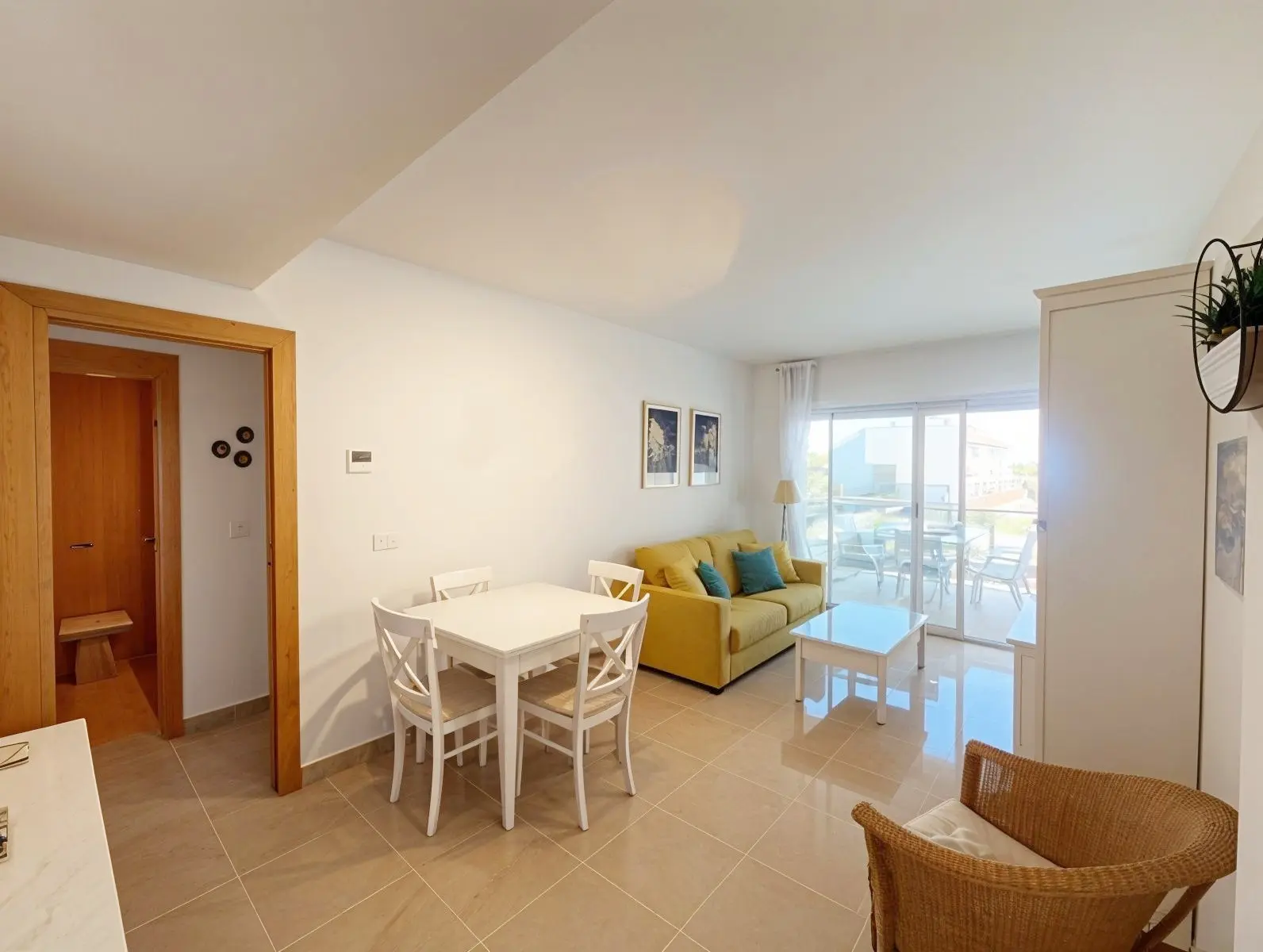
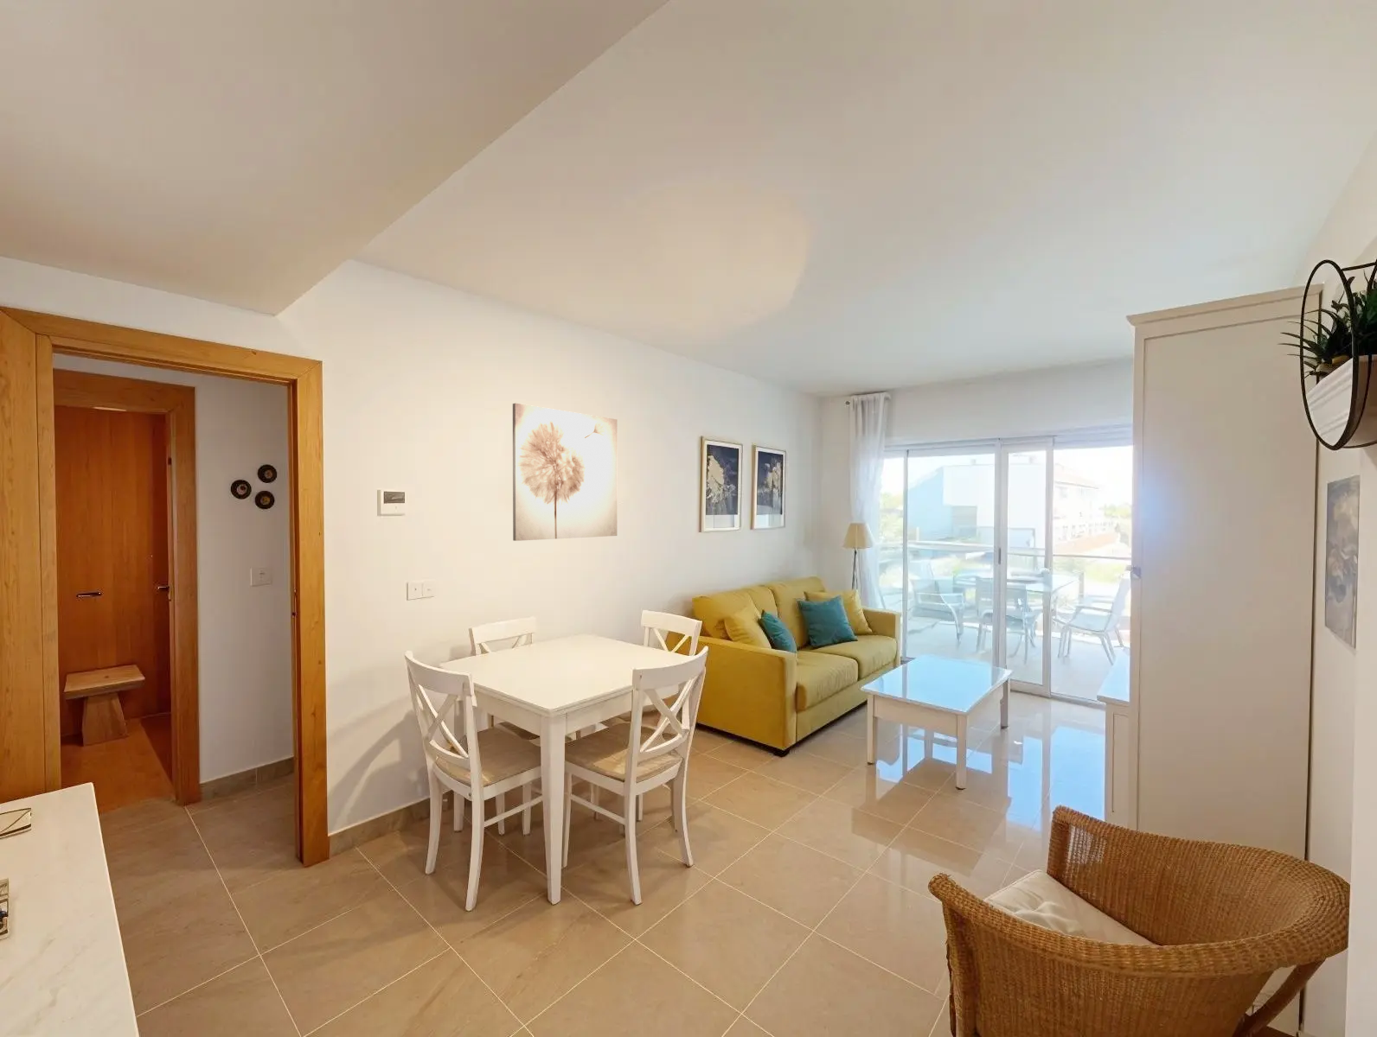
+ wall art (569, 475)
